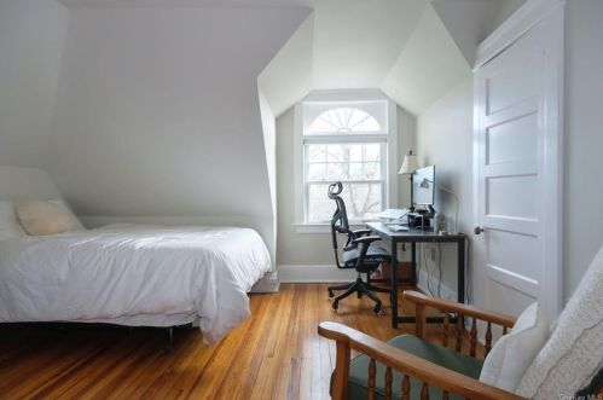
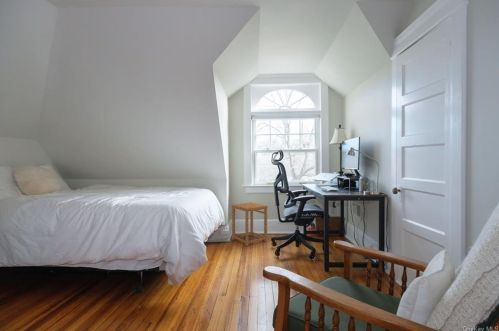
+ side table (248, 222)
